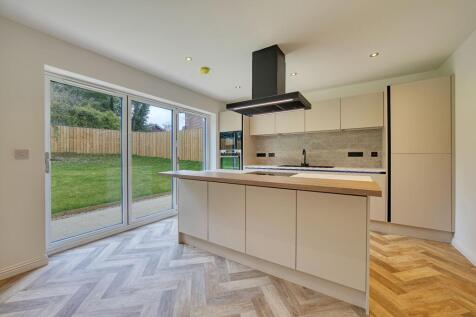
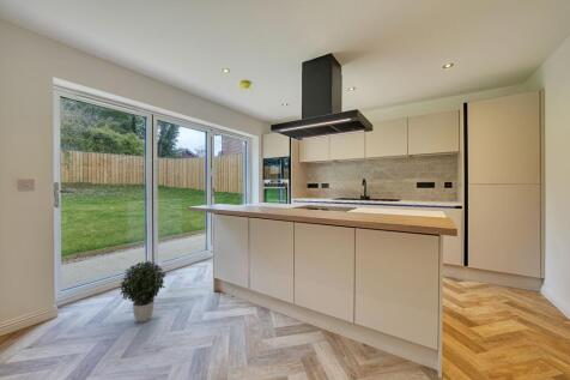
+ potted plant (144, 290)
